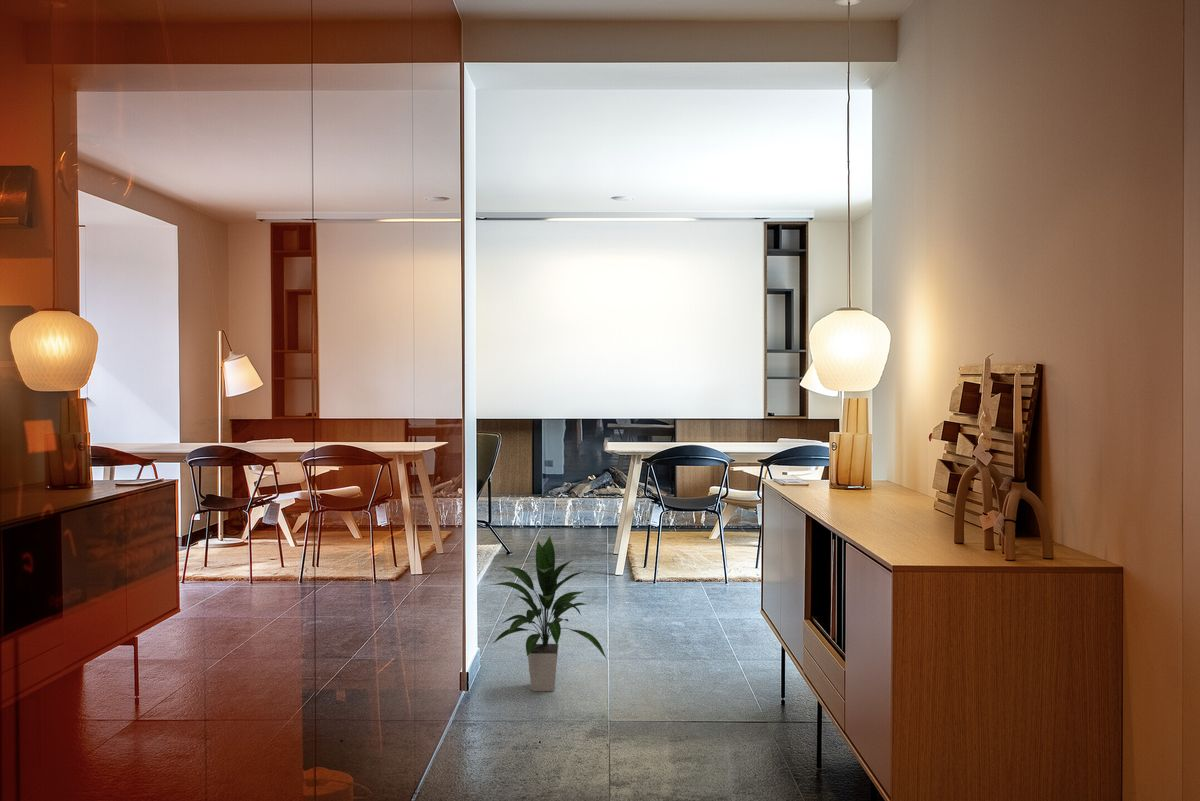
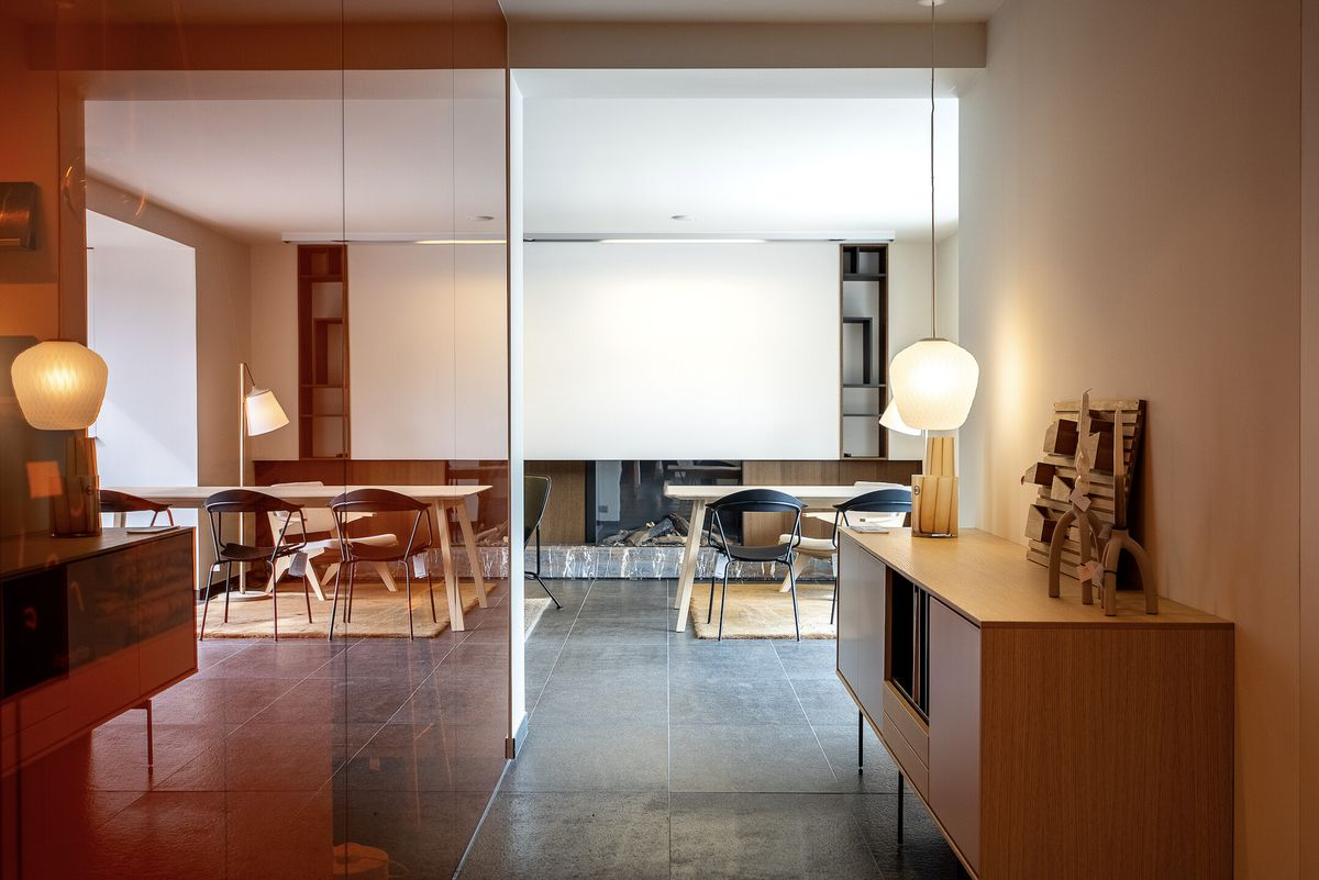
- indoor plant (547, 615)
